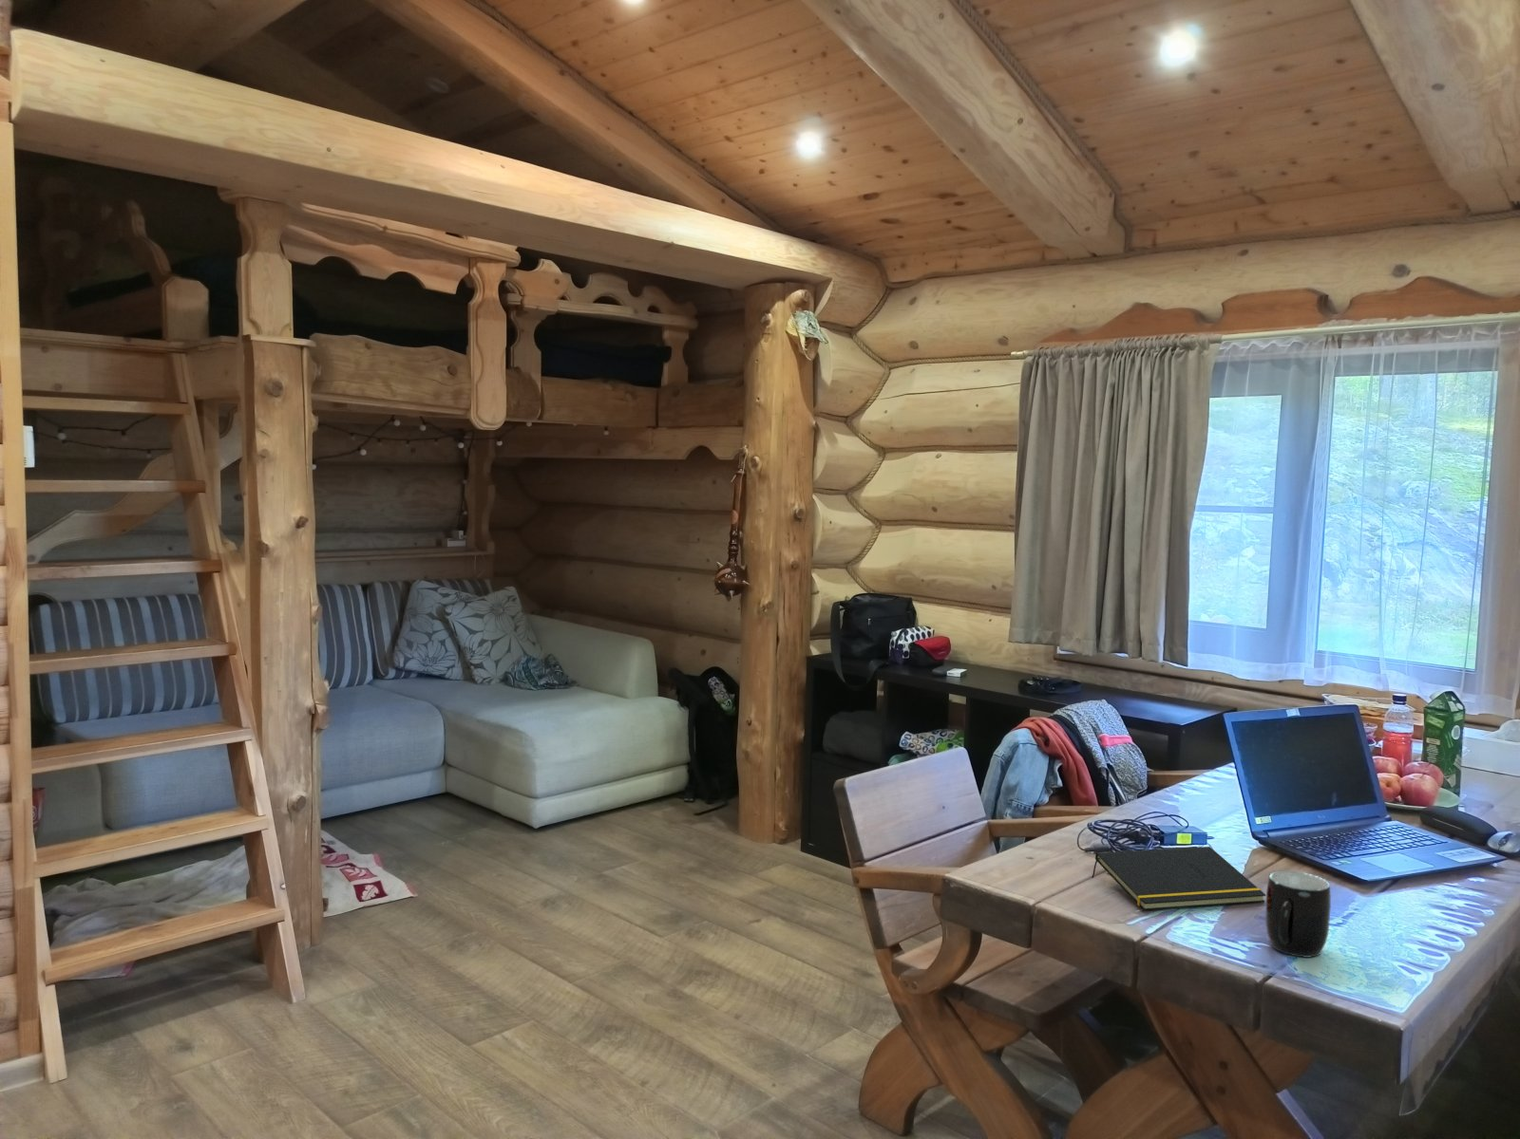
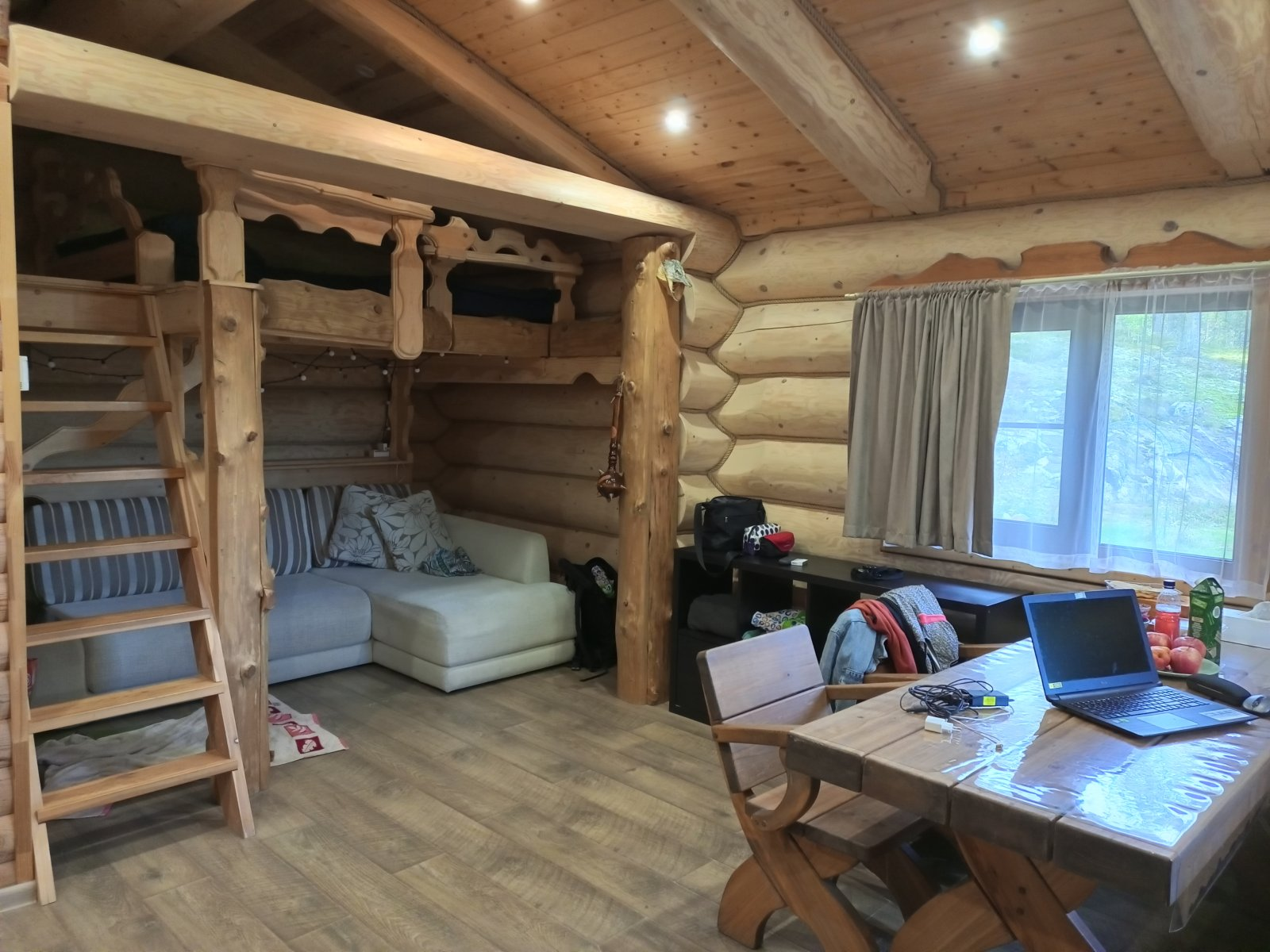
- mug (1294, 916)
- notepad (1178, 876)
